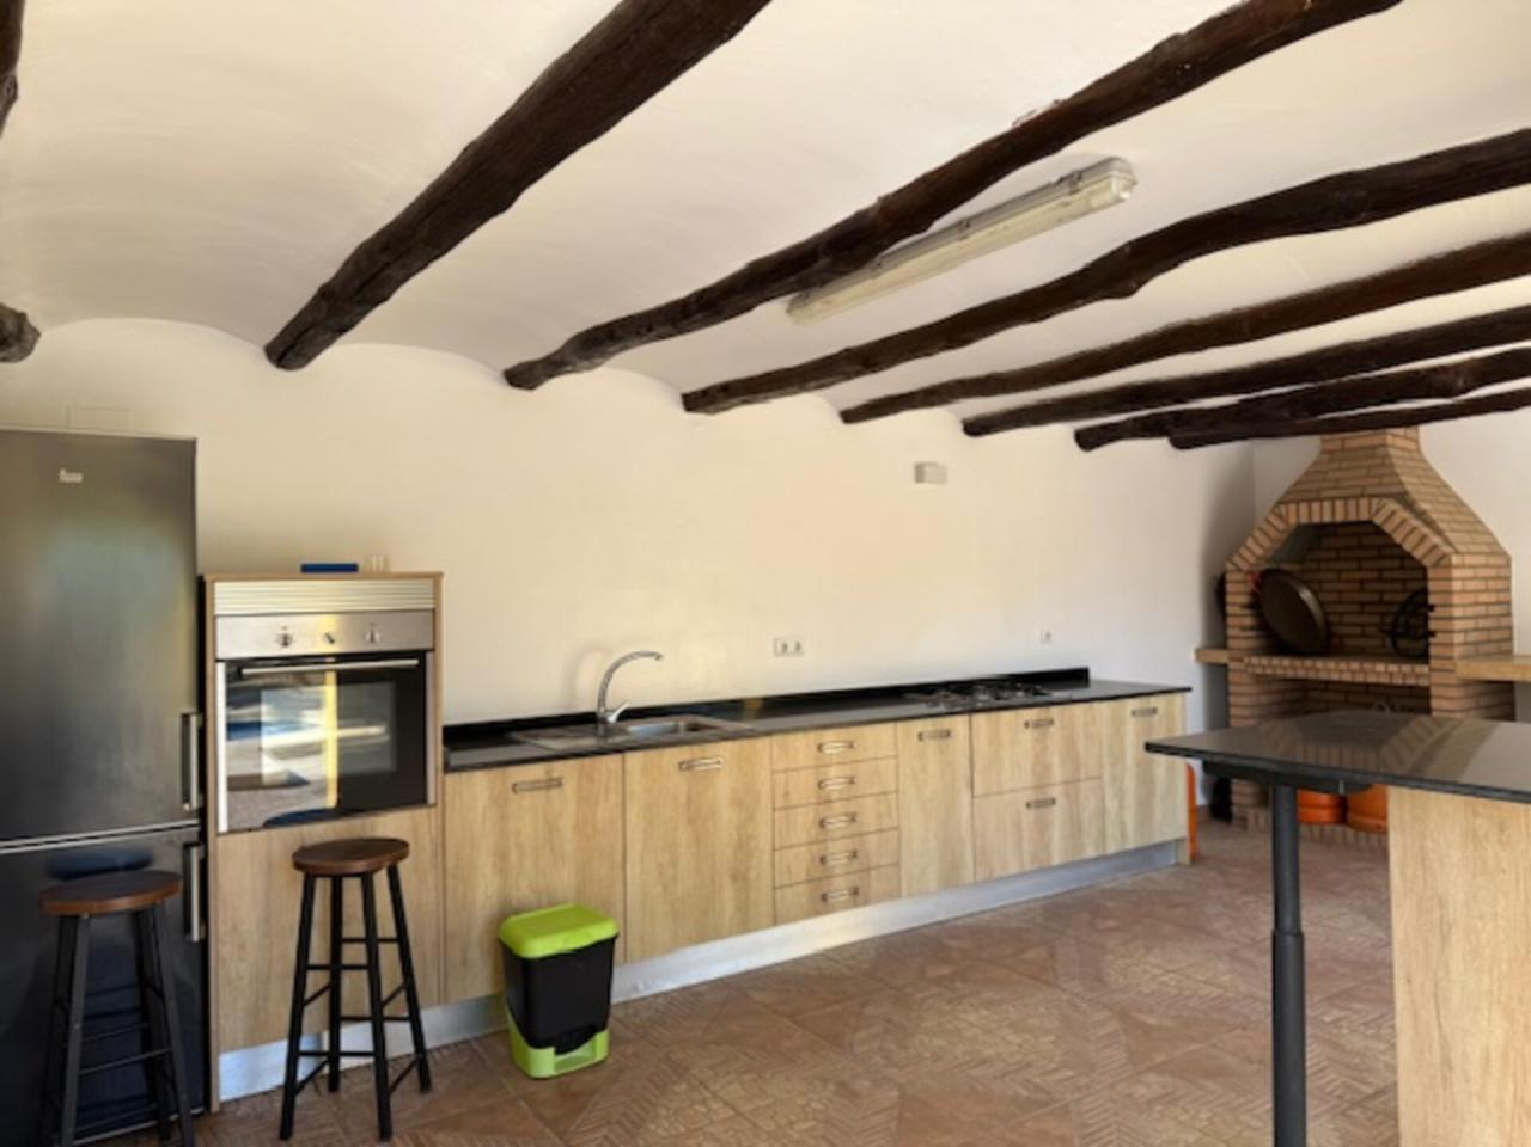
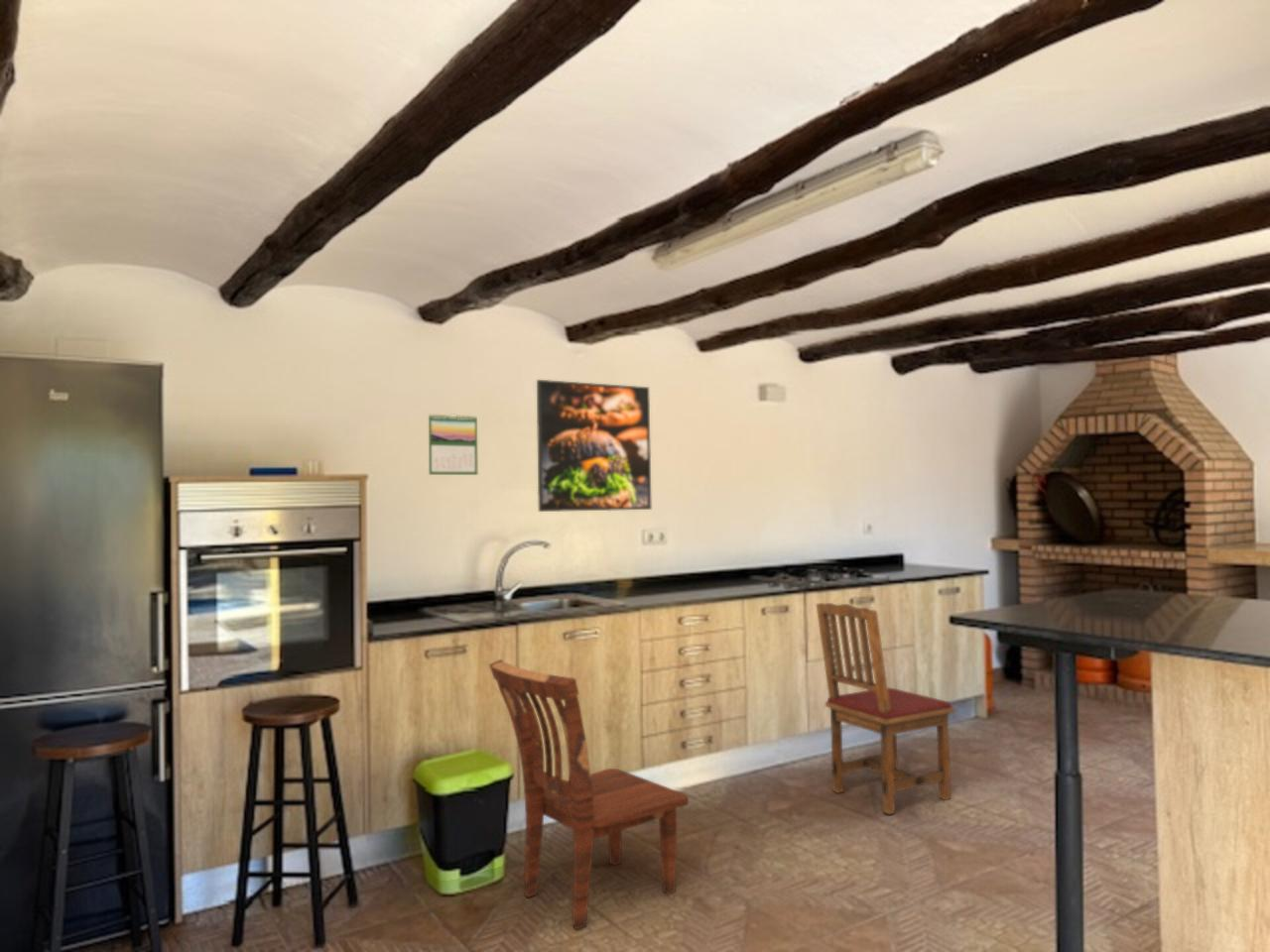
+ dining chair (883, 697)
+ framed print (595, 446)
+ dining chair (588, 777)
+ calendar (453, 443)
